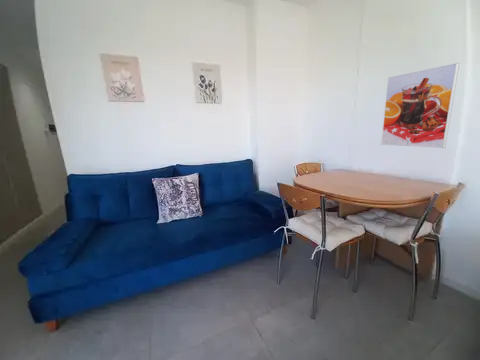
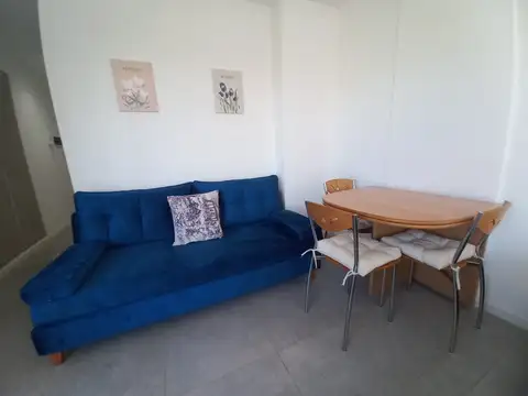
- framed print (414, 109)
